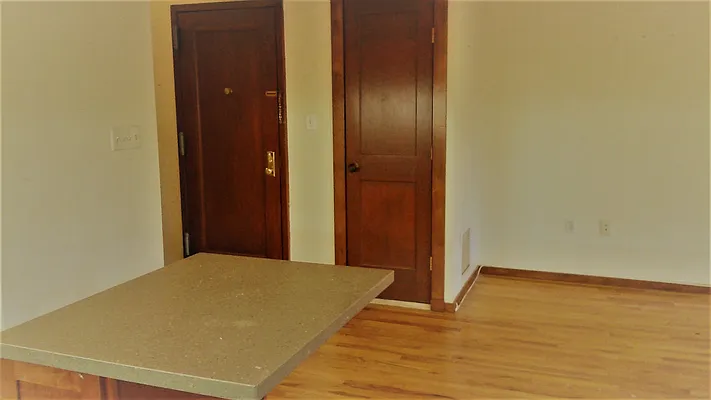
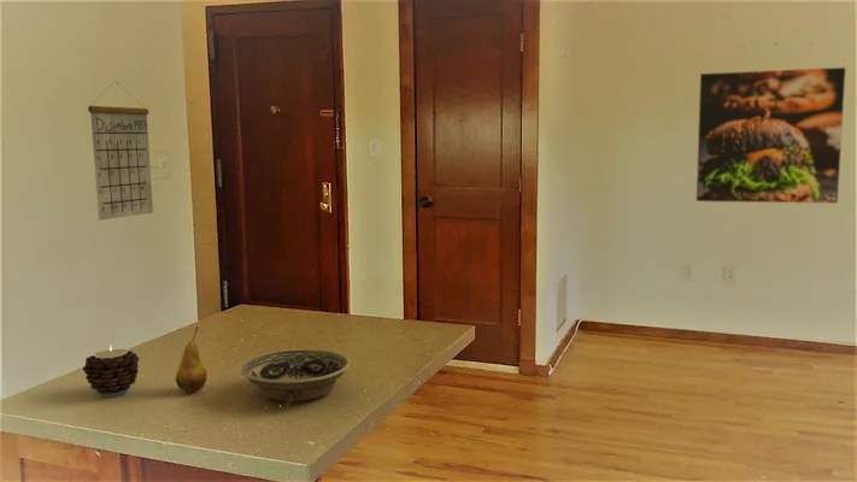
+ bowl (295, 377)
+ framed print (767, 136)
+ calendar (122, 149)
+ fruit (189, 359)
+ candle (111, 368)
